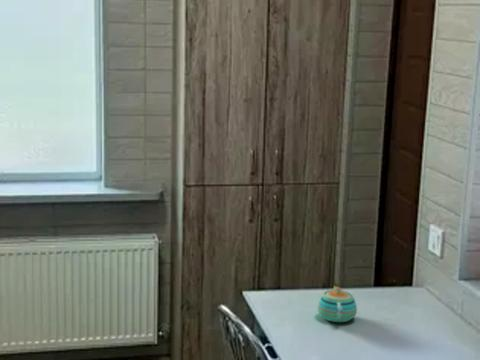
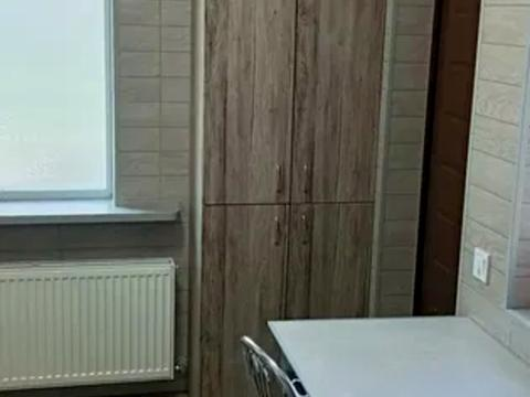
- teapot (337, 302)
